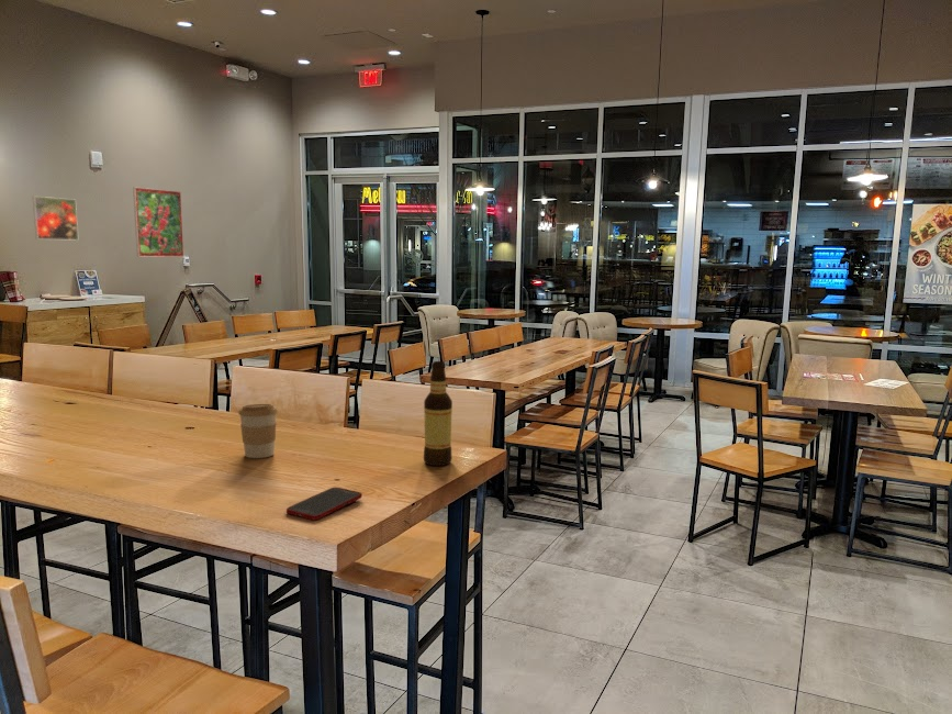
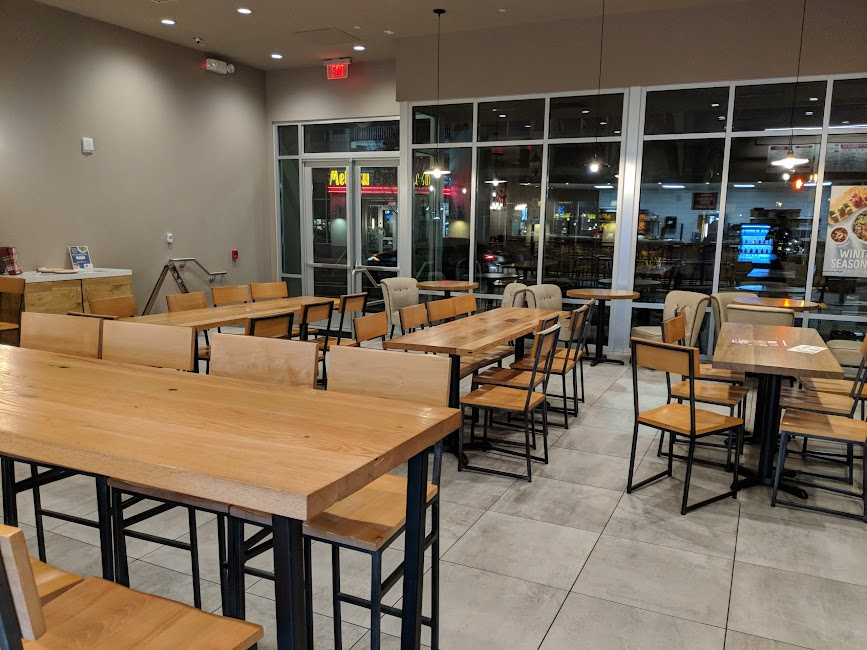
- coffee cup (258, 428)
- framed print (56, 219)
- bottle (437, 412)
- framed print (159, 223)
- cell phone (325, 502)
